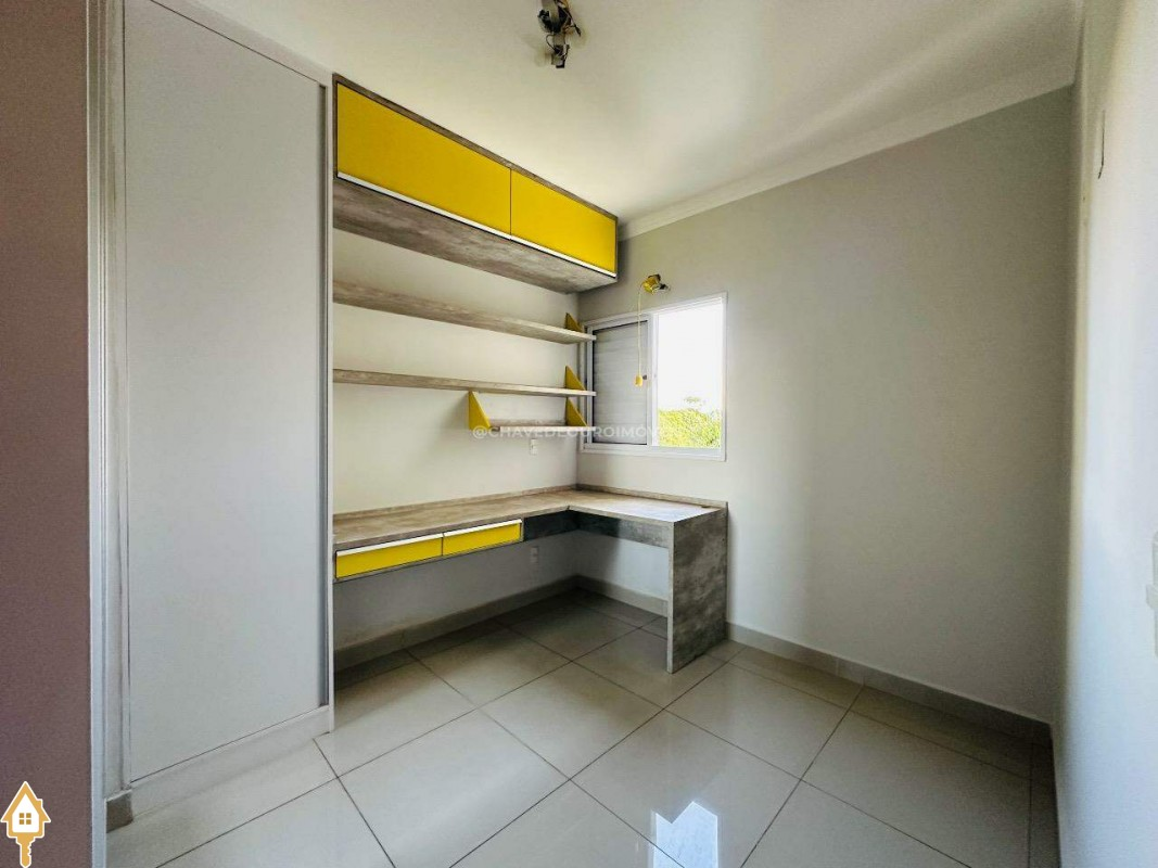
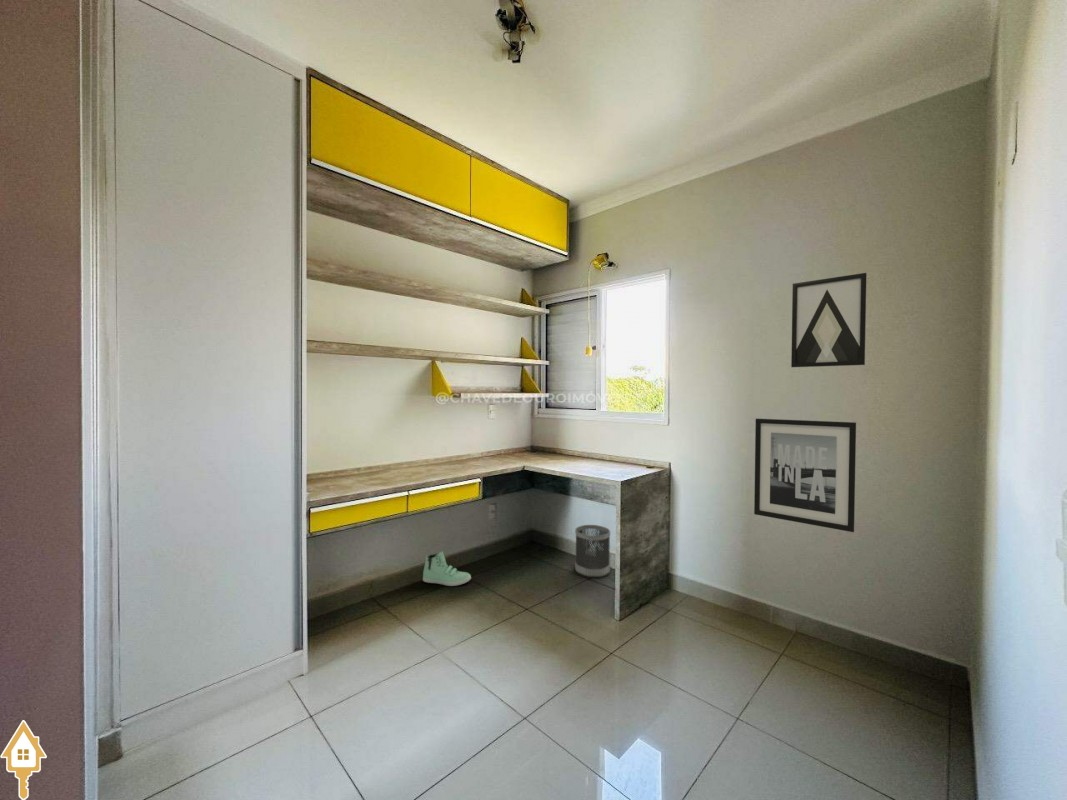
+ wall art (801, 471)
+ wastebasket (592, 549)
+ wall art (827, 322)
+ sneaker (446, 567)
